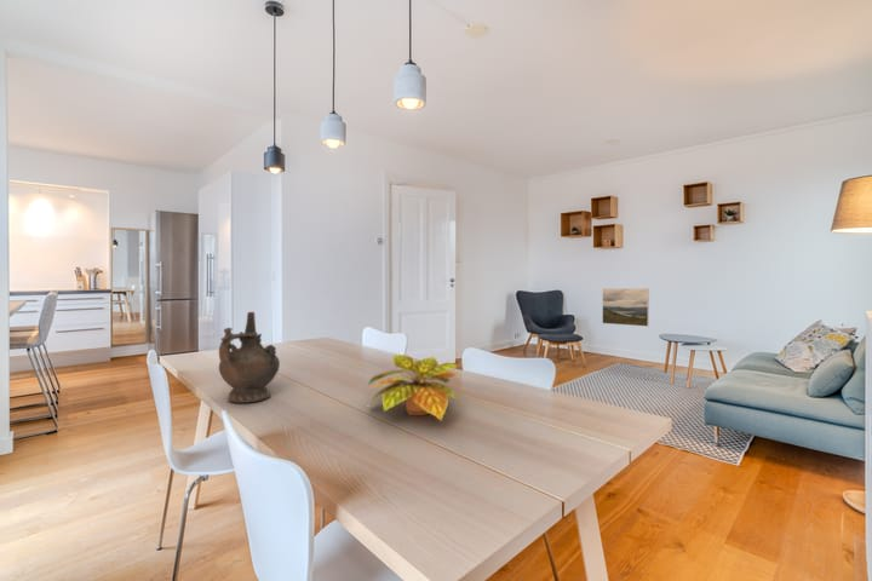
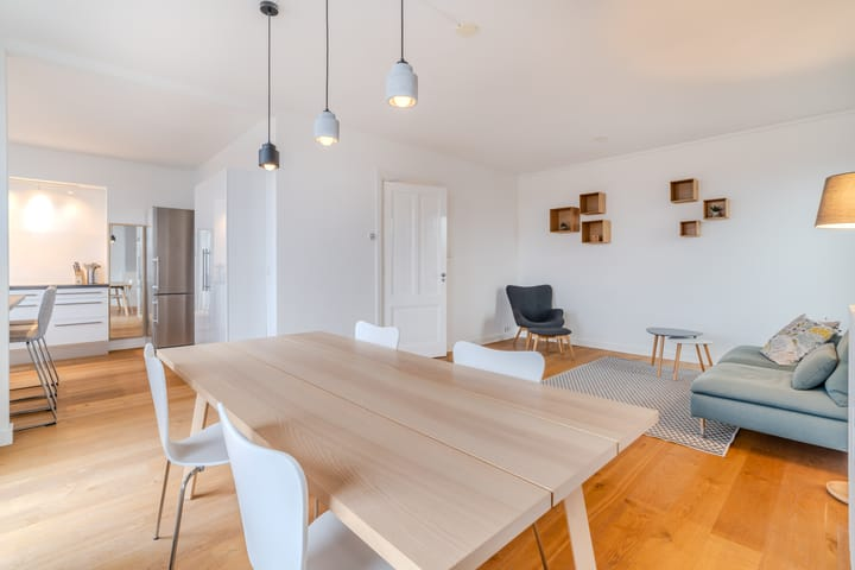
- ceremonial vessel (247, 355)
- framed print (624, 306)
- plant (411, 382)
